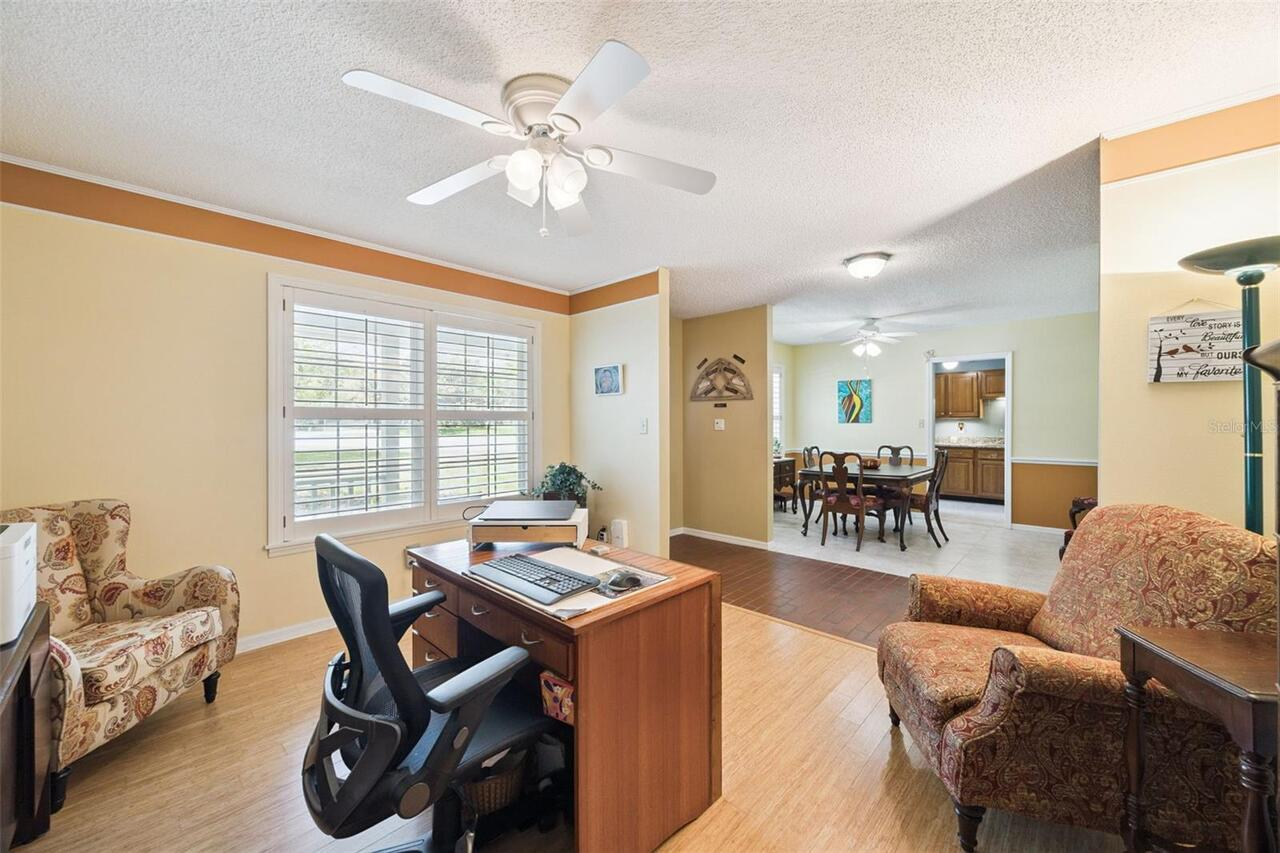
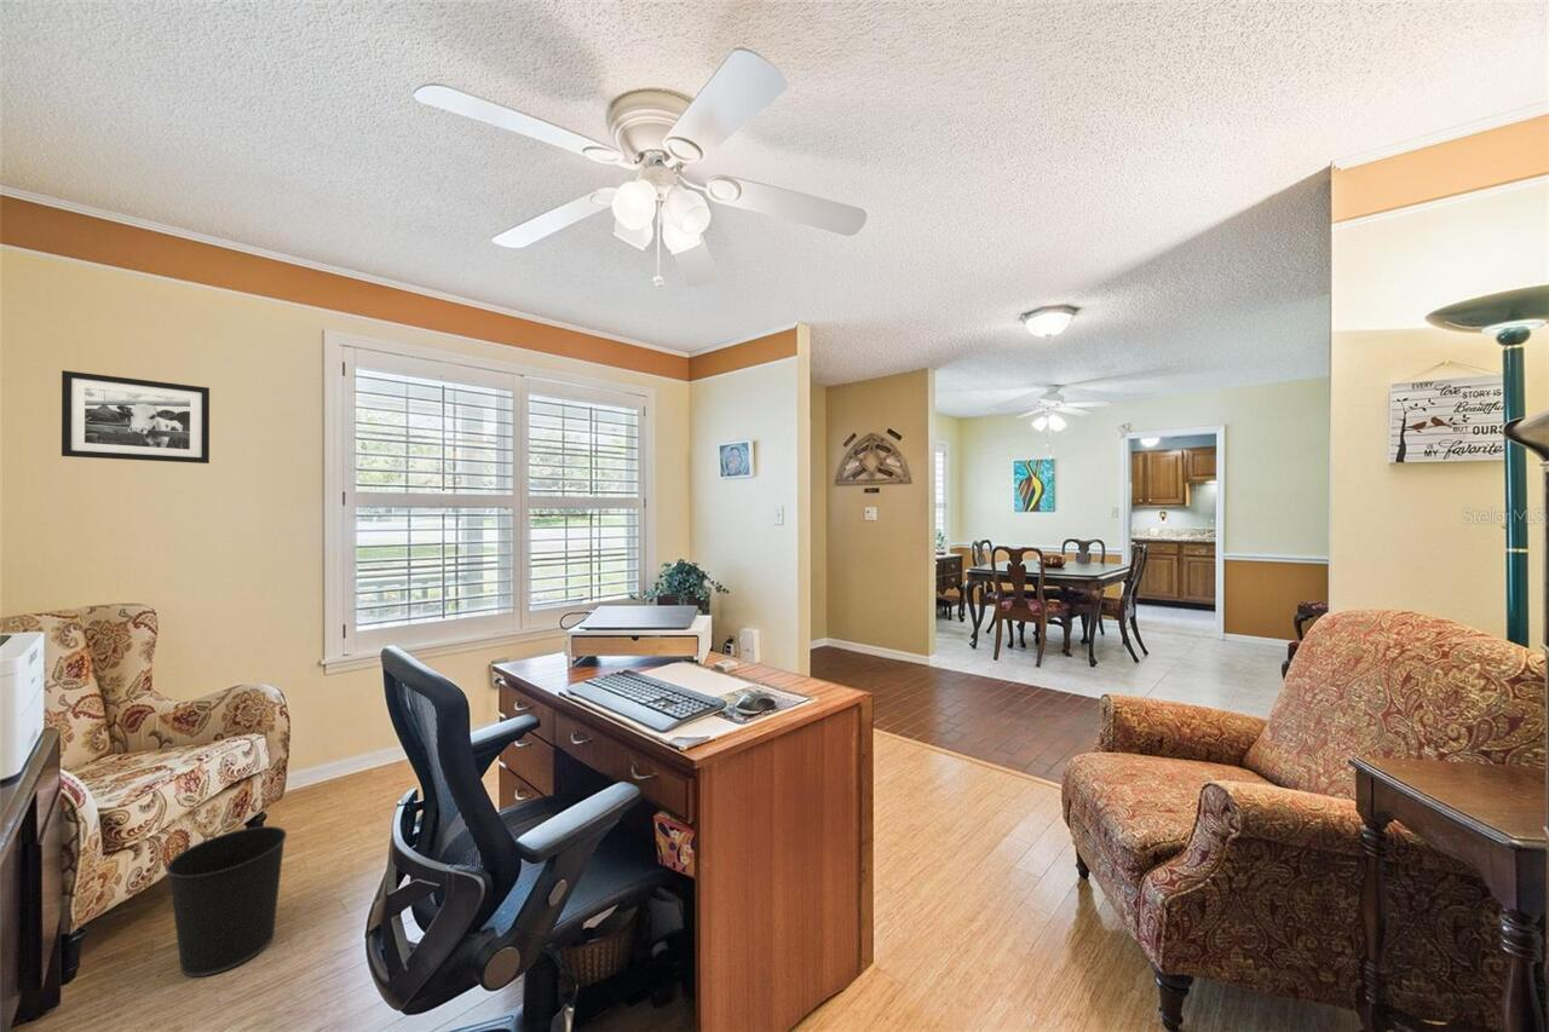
+ picture frame (139, 420)
+ wastebasket (229, 899)
